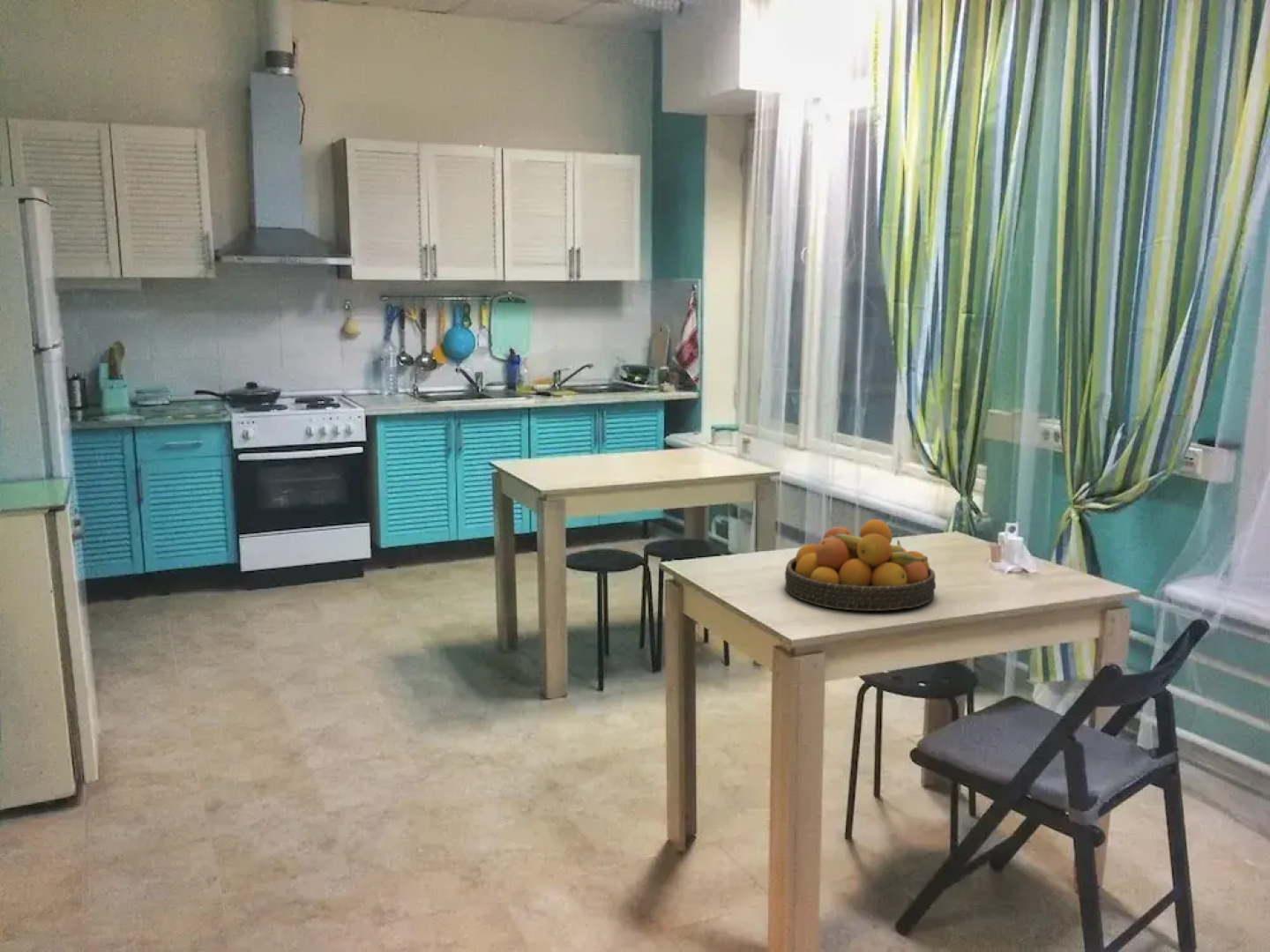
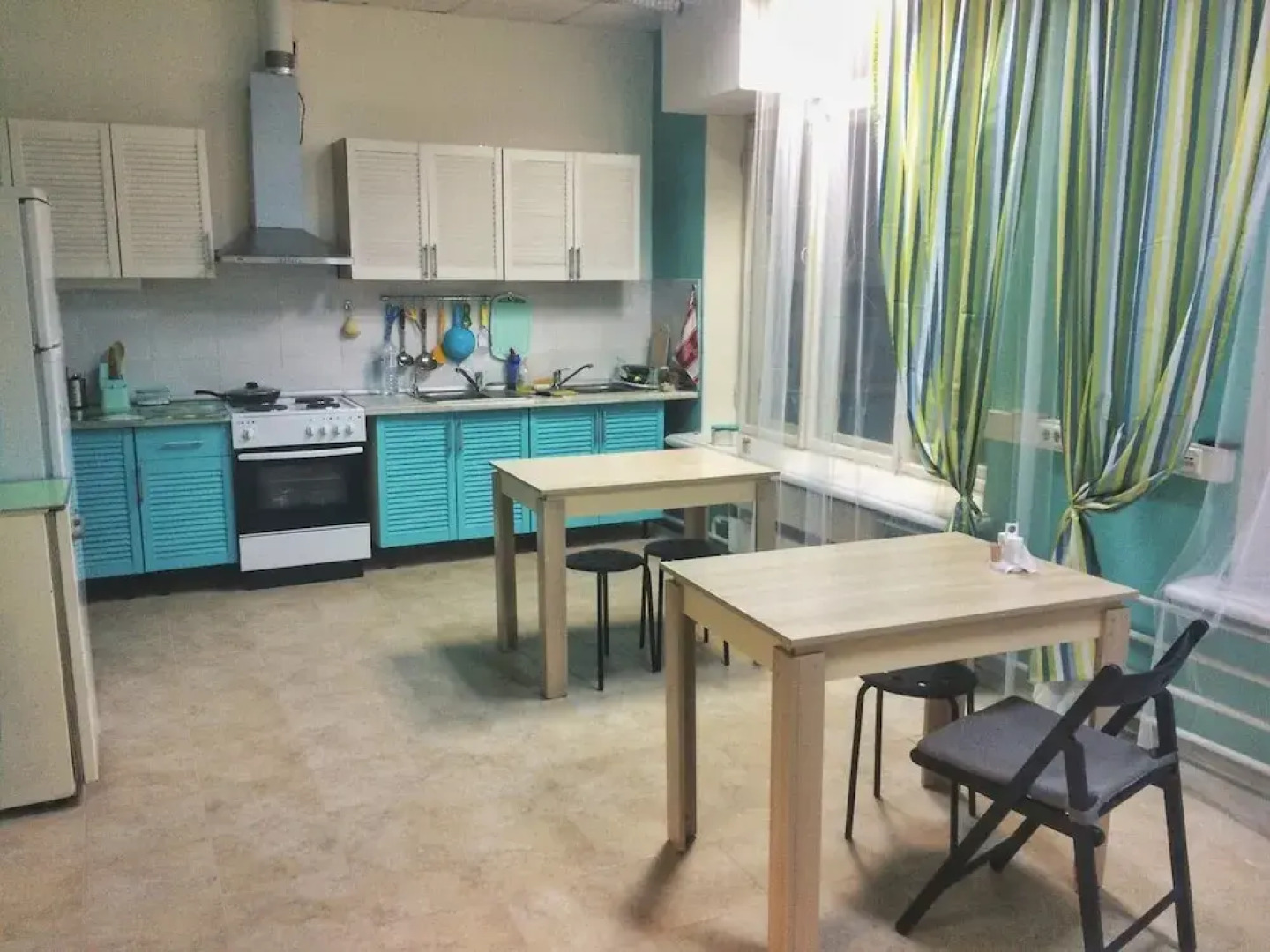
- fruit bowl (859, 559)
